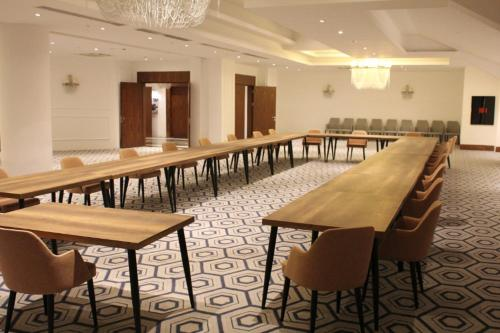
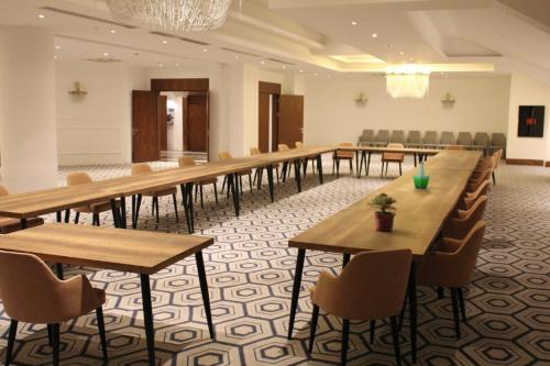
+ potted plant (382, 210)
+ bottle (421, 175)
